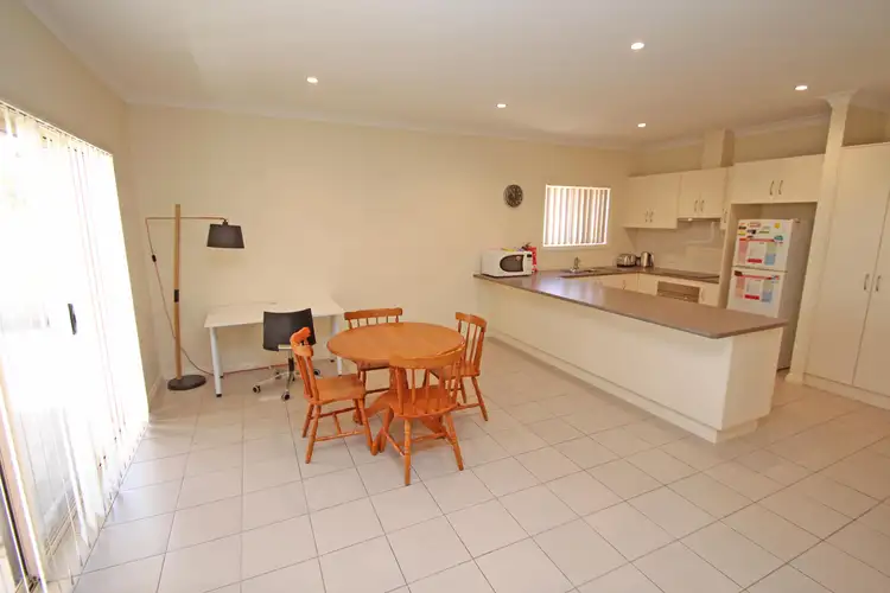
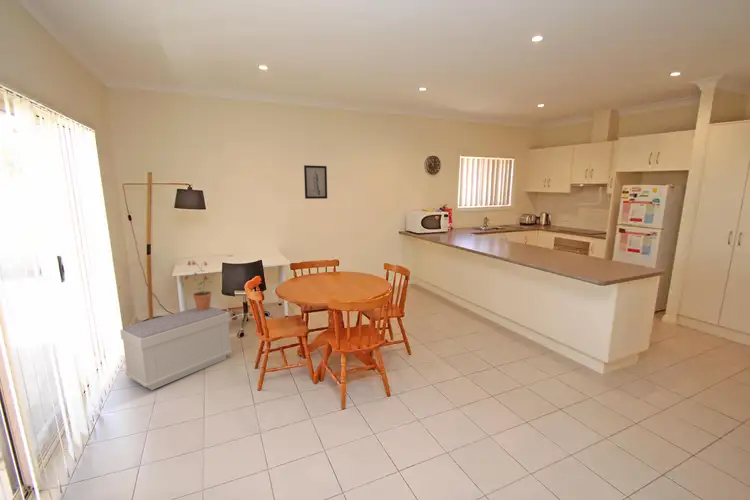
+ wall art (315, 182)
+ potted plant (200, 284)
+ bench (180, 343)
